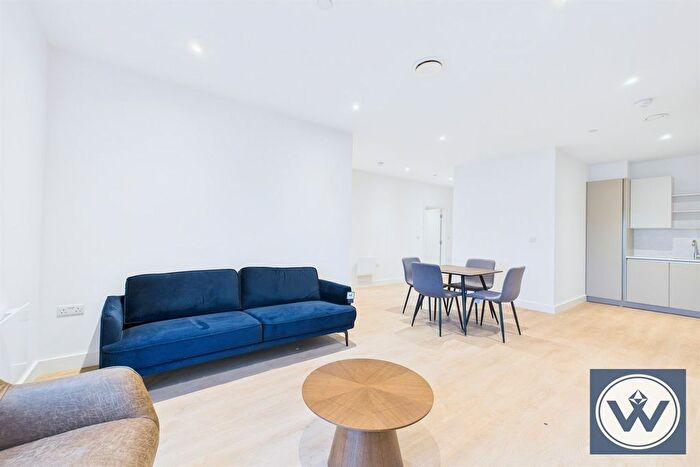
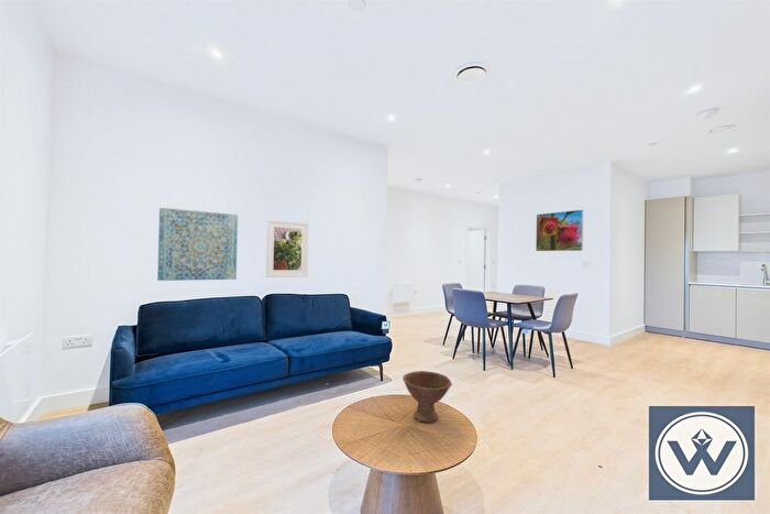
+ bowl (425, 396)
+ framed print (558, 231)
+ wall art (199, 245)
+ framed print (287, 249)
